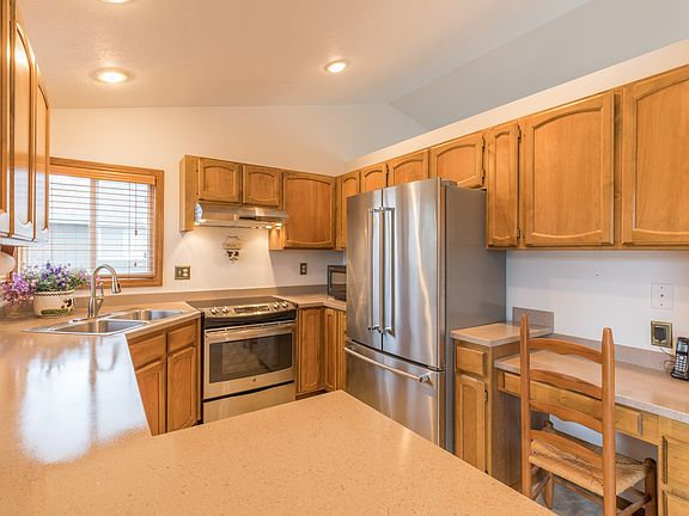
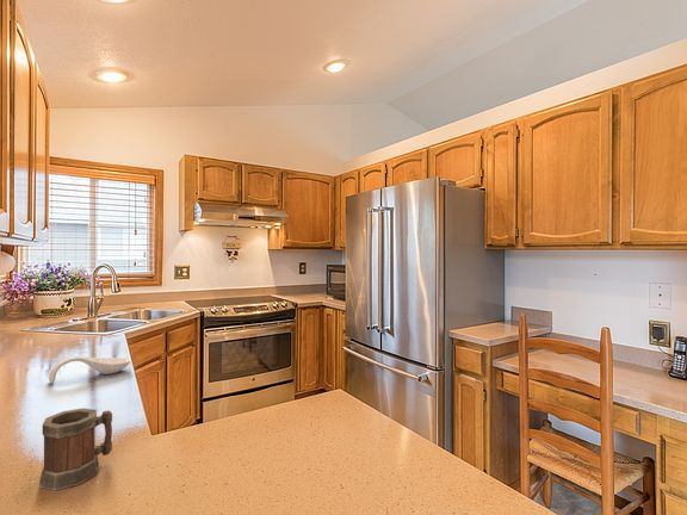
+ spoon rest (92, 365)
+ mug (78, 443)
